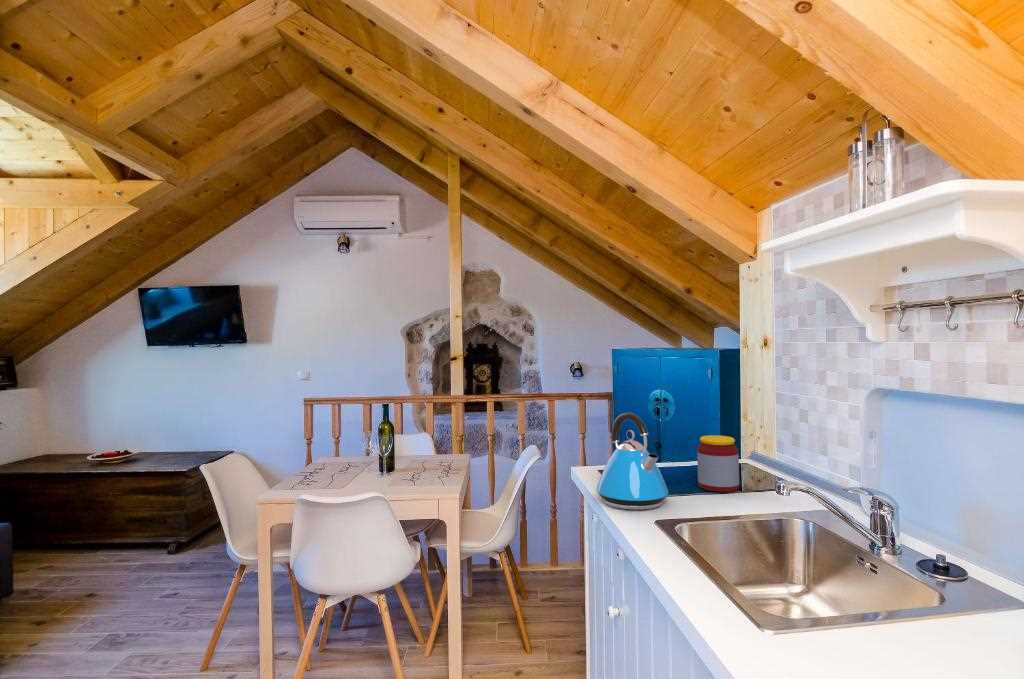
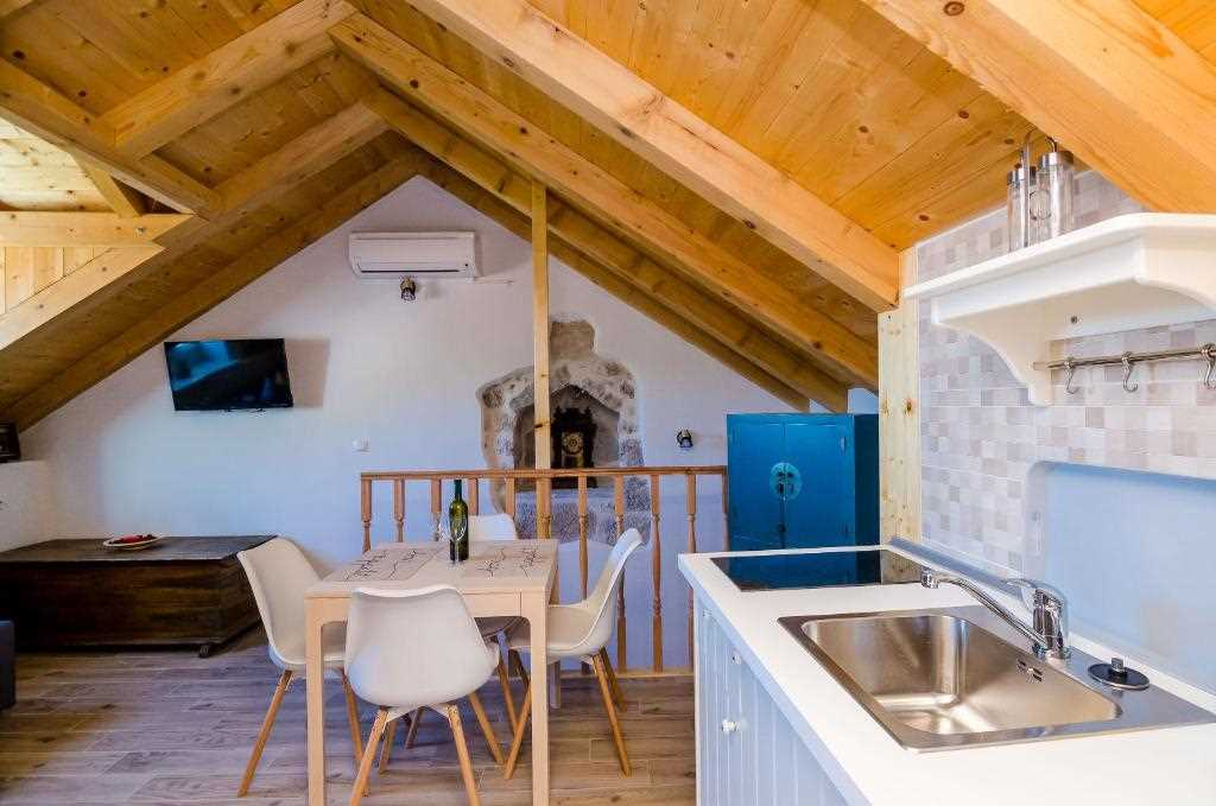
- jar (717, 462)
- kettle (629, 456)
